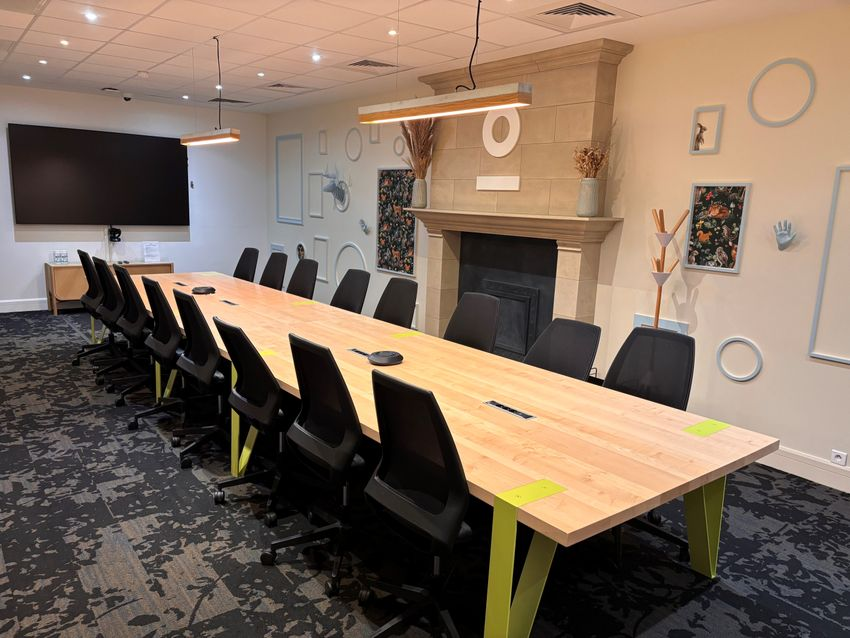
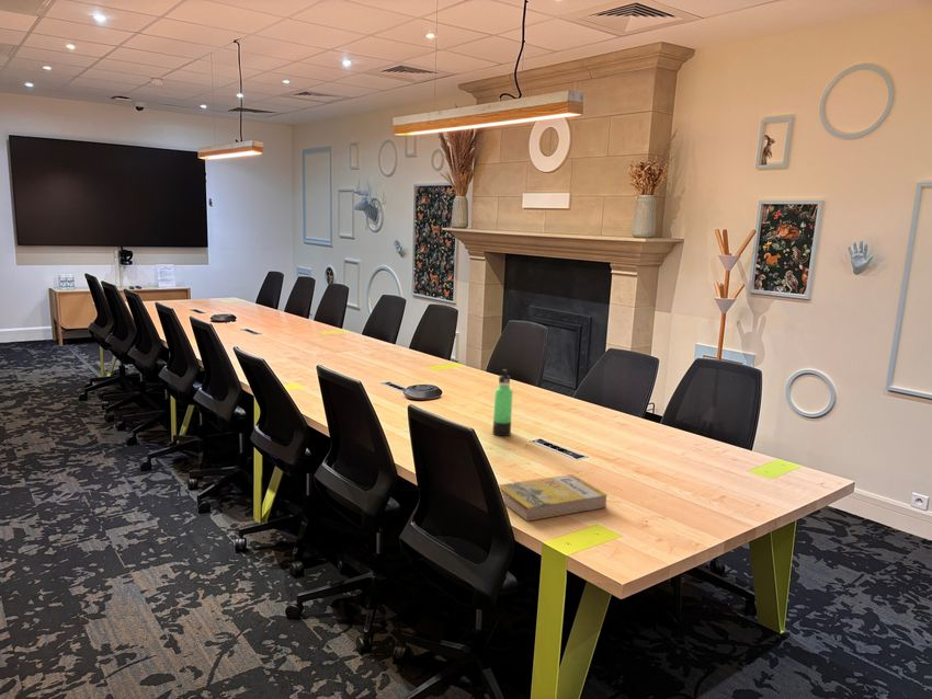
+ book (550, 495)
+ thermos bottle (503, 401)
